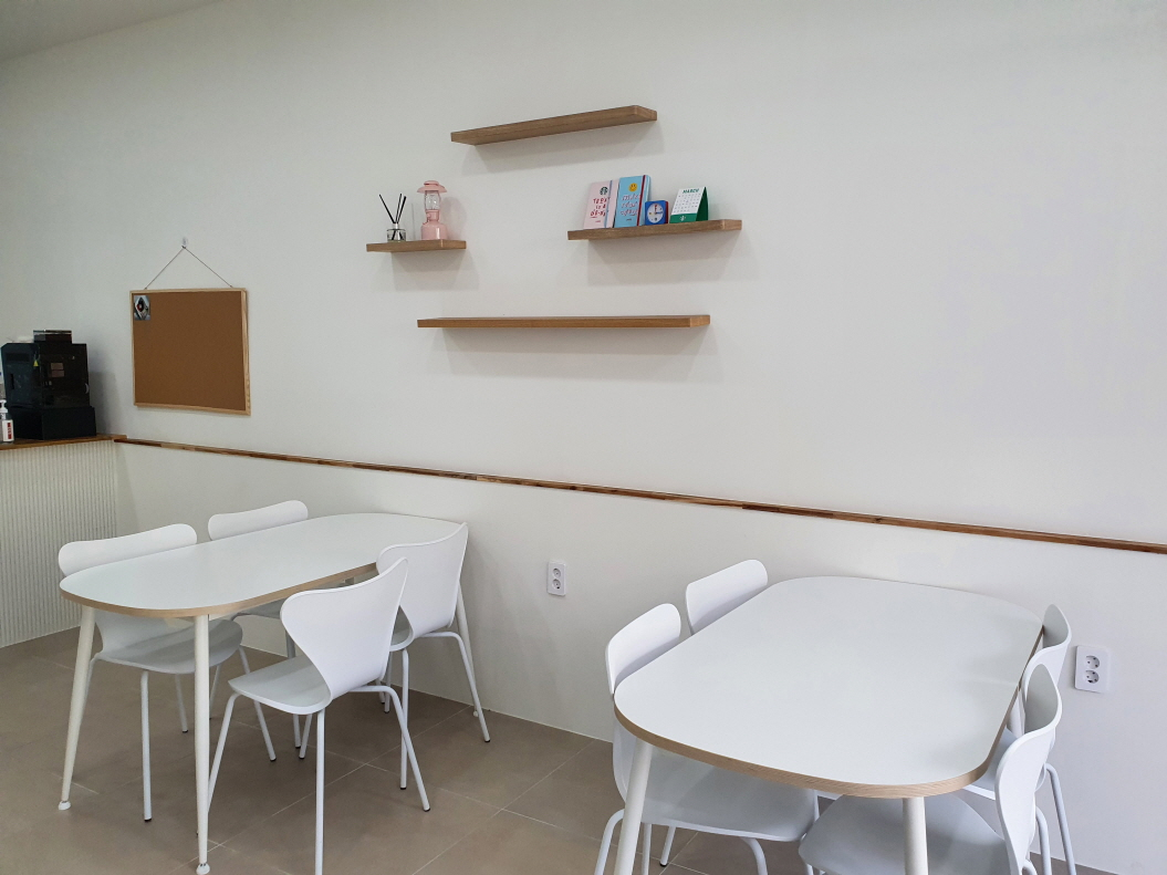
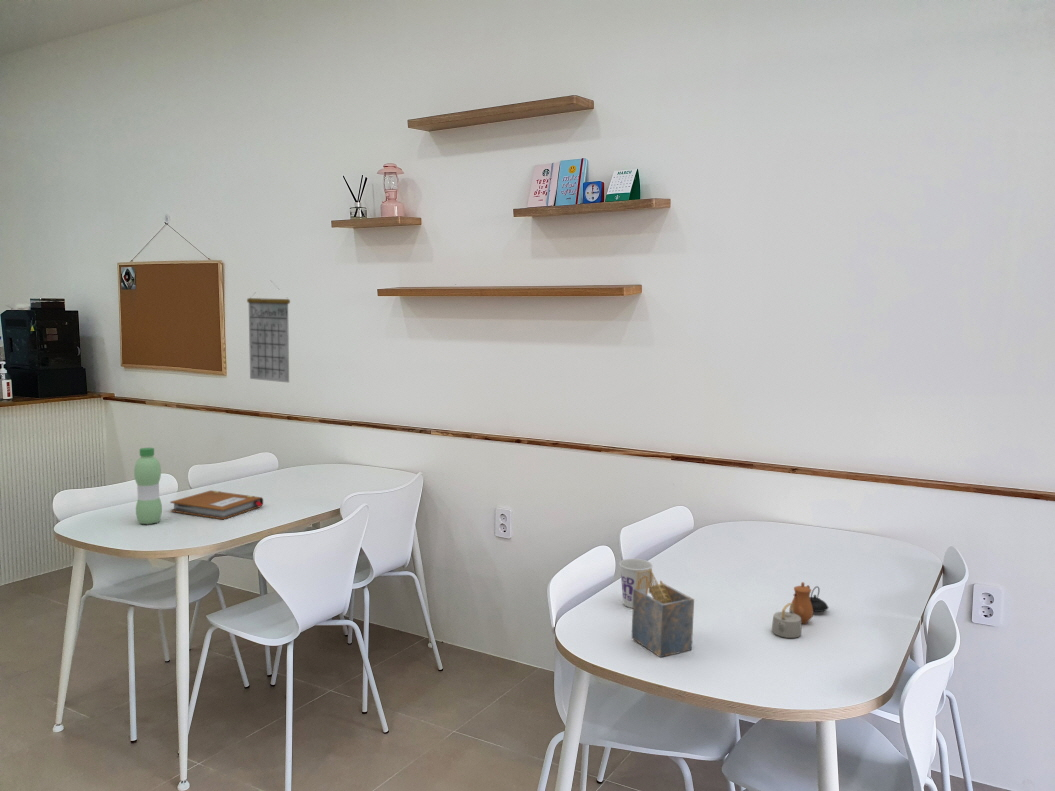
+ notebook (219, 504)
+ cup (635, 583)
+ teapot (800, 602)
+ napkin holder (661, 609)
+ calendar (268, 330)
+ water bottle (148, 485)
